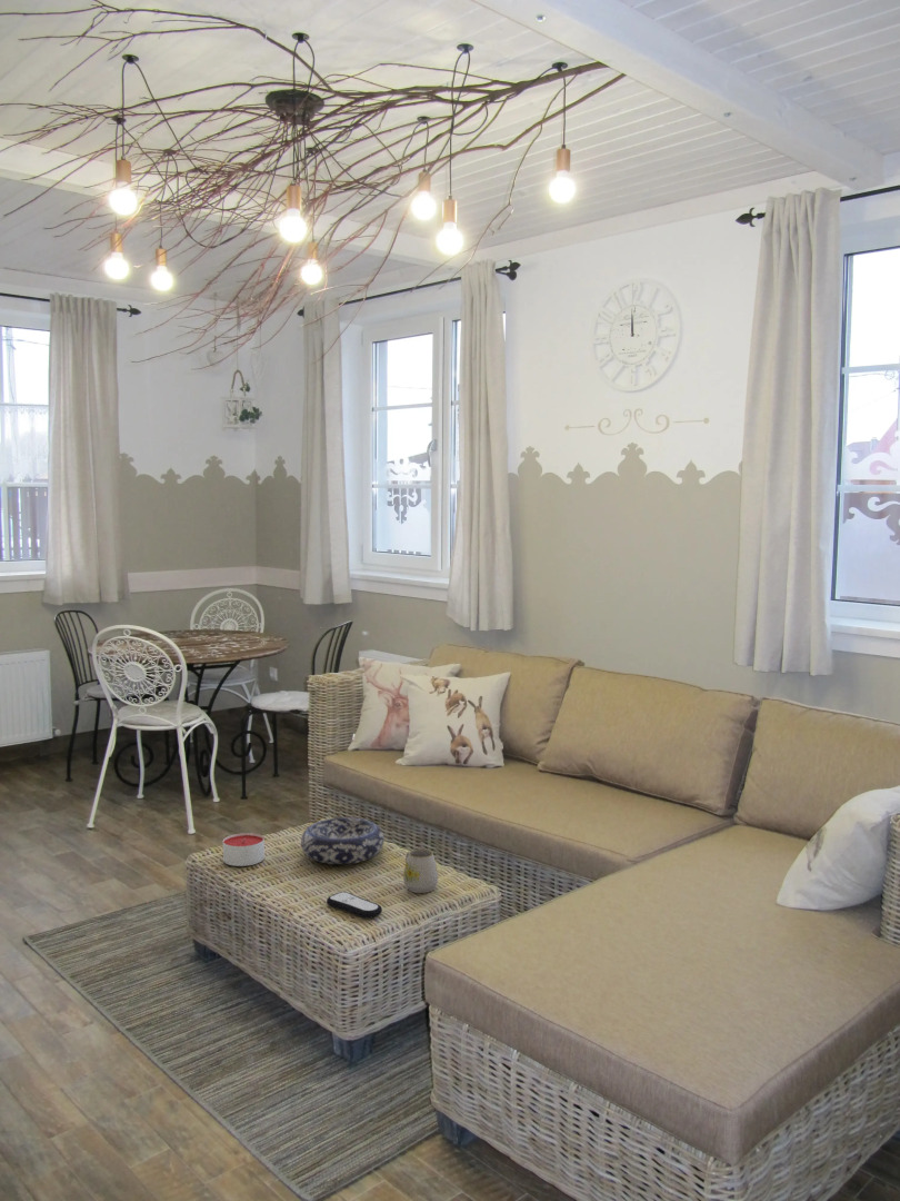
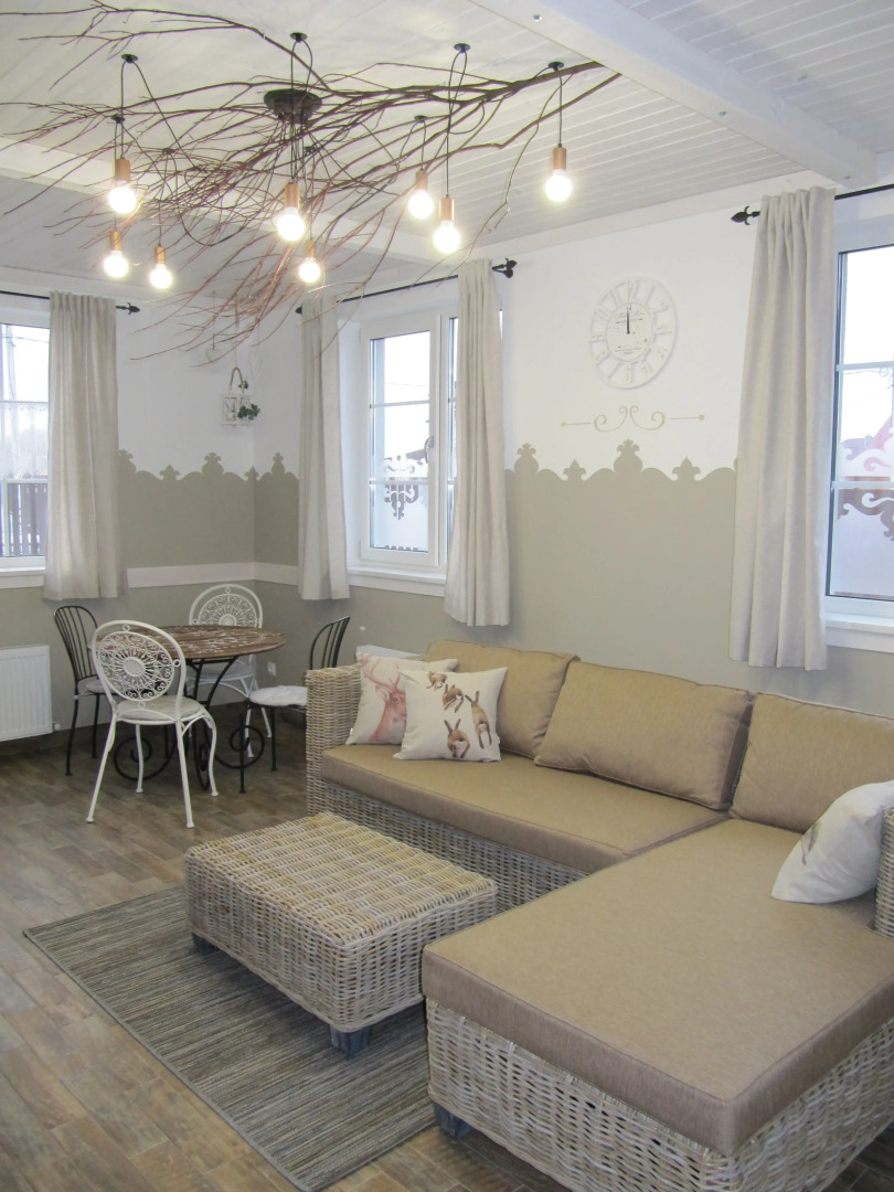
- mug (418, 869)
- candle (243, 848)
- remote control (354, 904)
- decorative bowl (342, 841)
